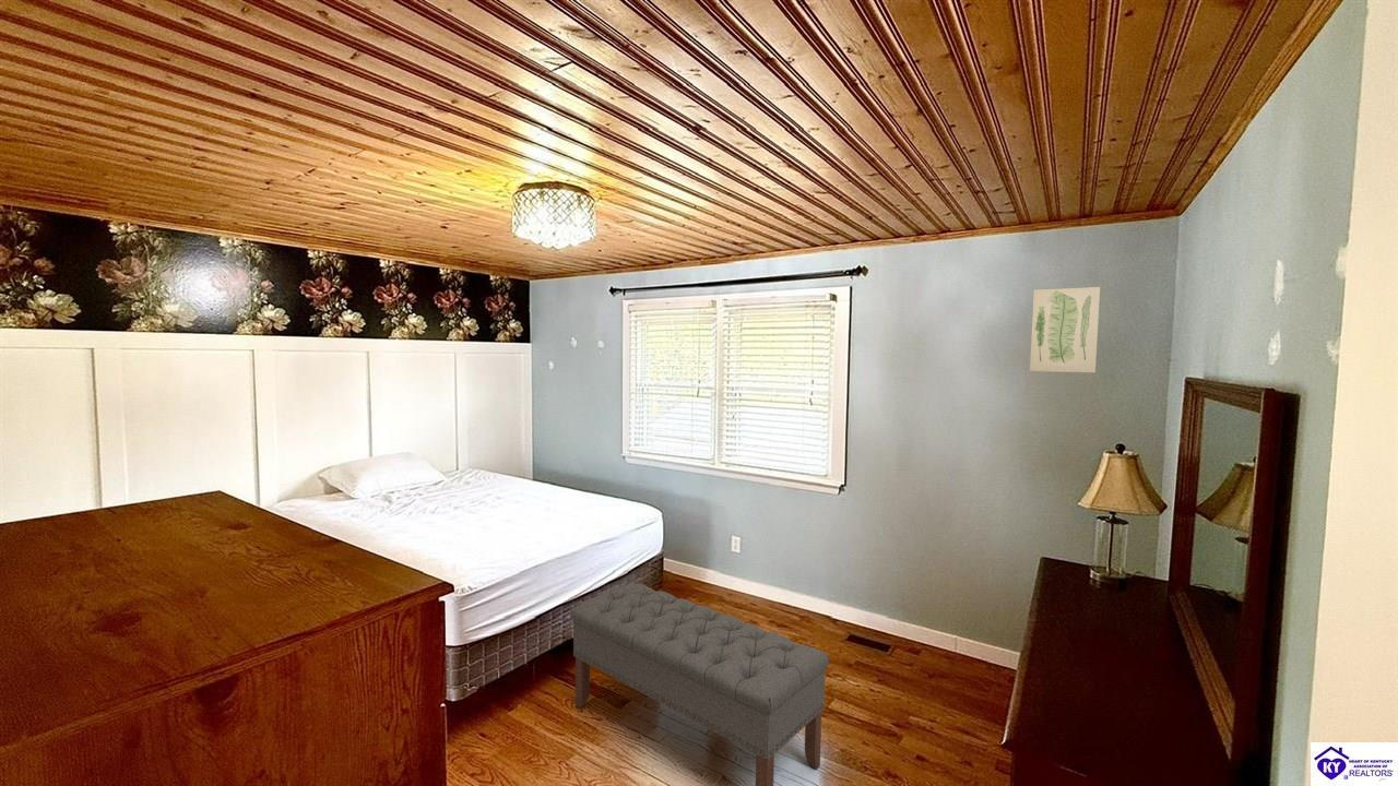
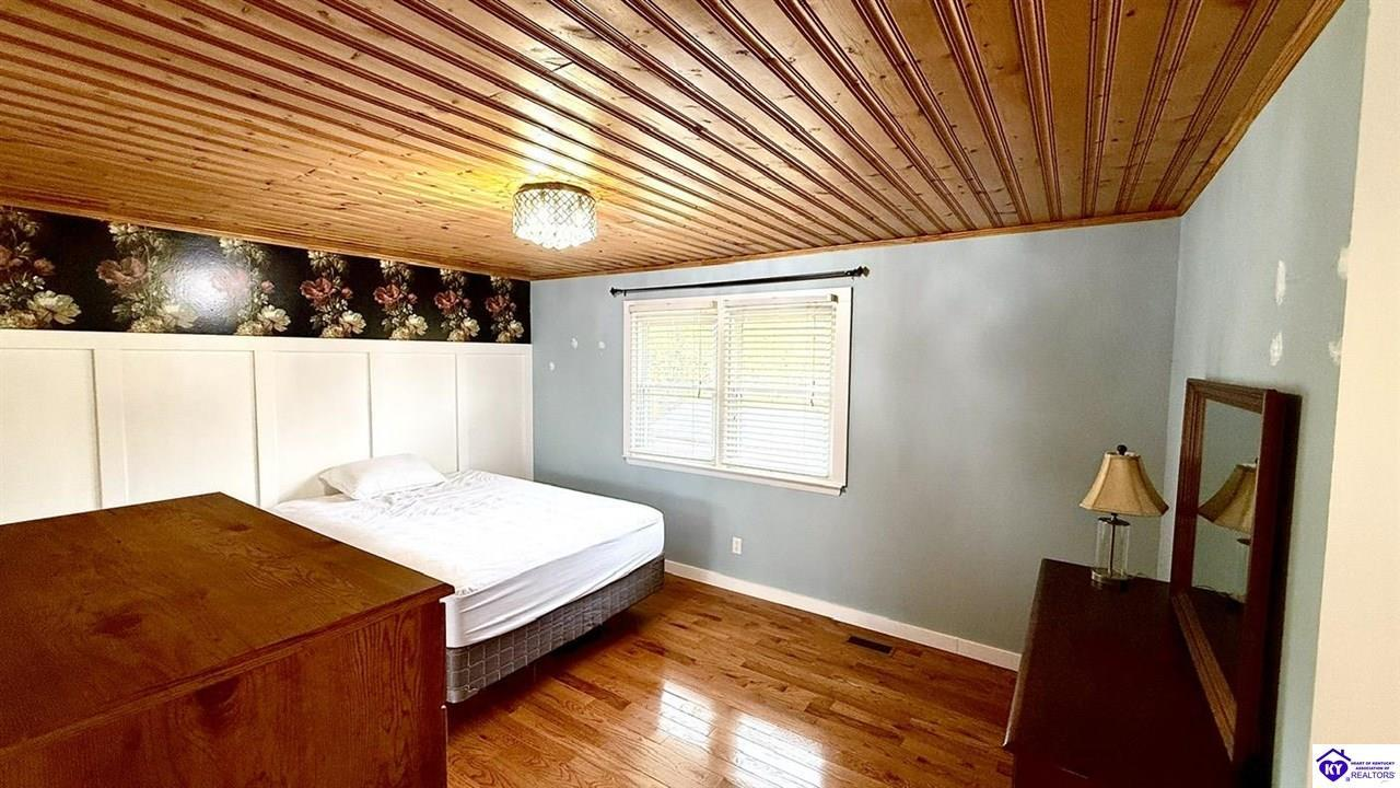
- wall art (1064, 330)
- bench (689, 678)
